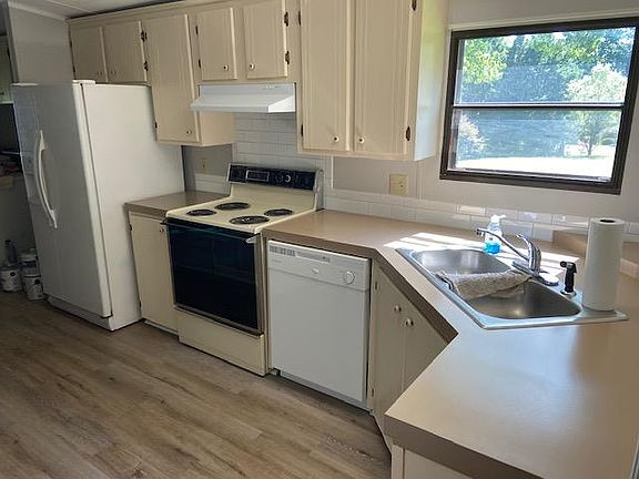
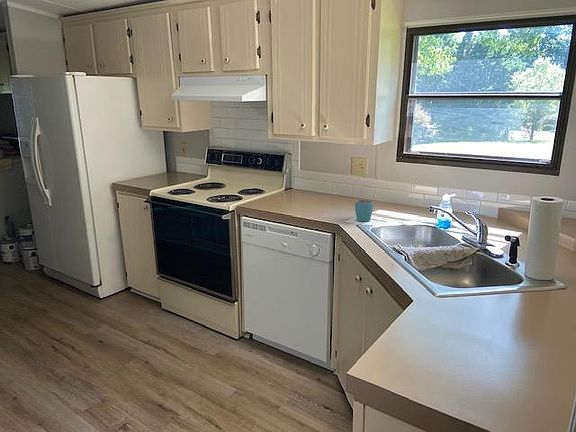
+ mug (362, 209)
